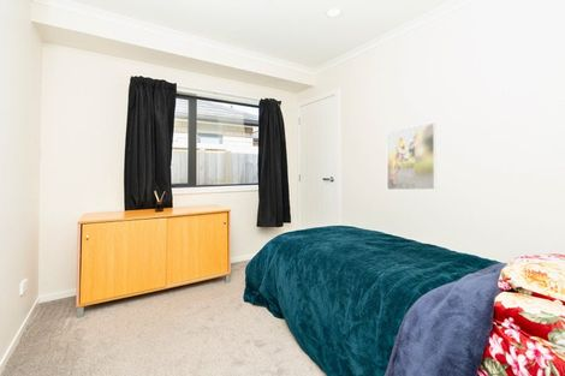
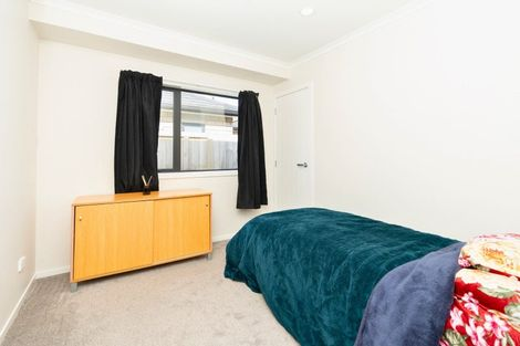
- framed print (409, 159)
